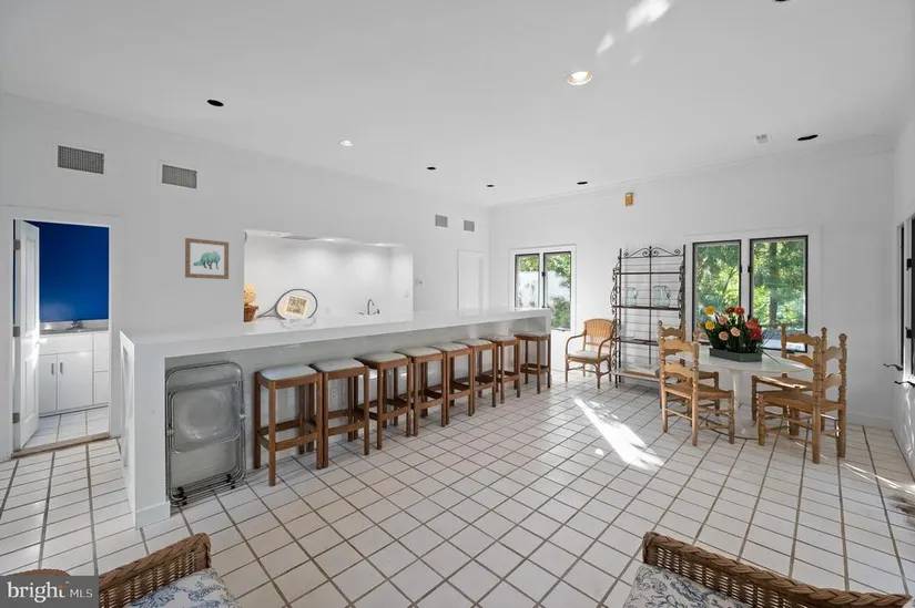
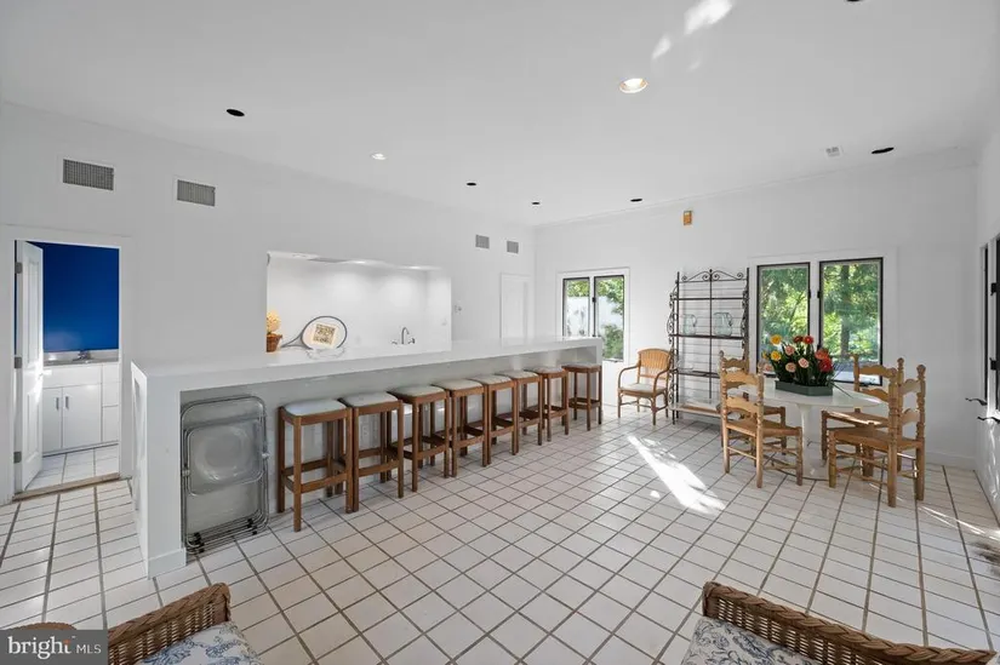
- wall art (207, 259)
